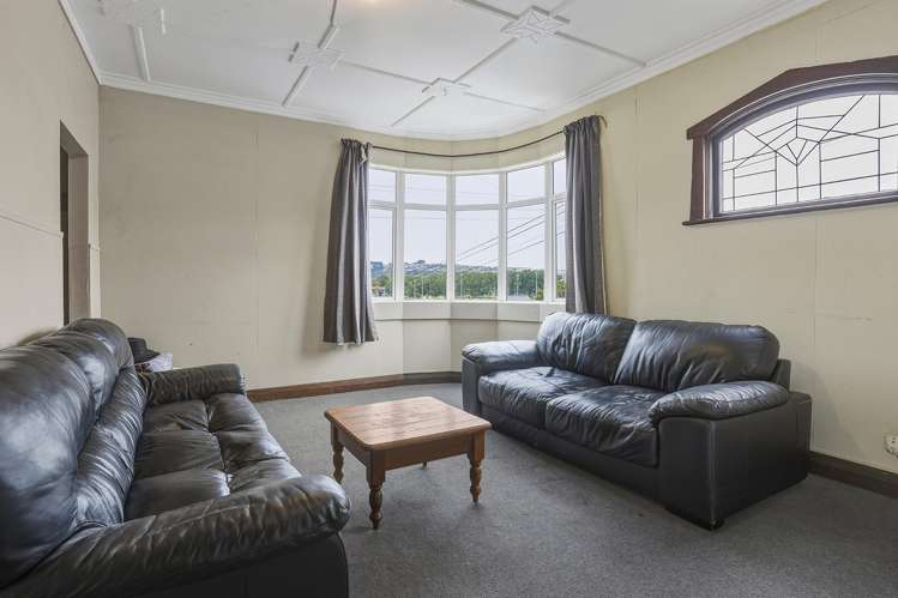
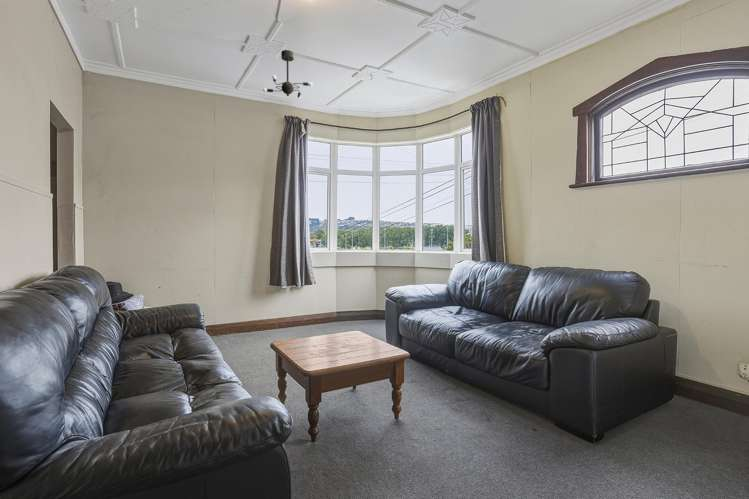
+ ceiling light fixture (287, 74)
